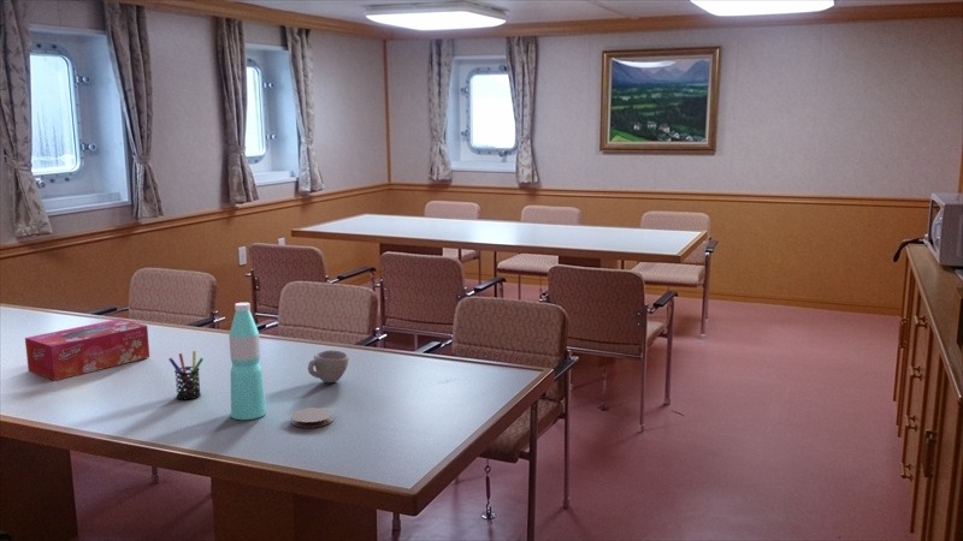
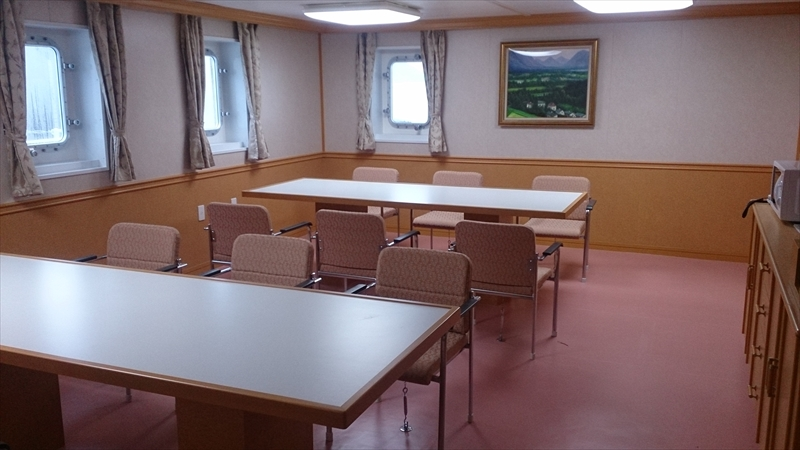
- cup (327, 368)
- coaster (312, 417)
- pen holder (189, 373)
- water bottle (244, 359)
- tissue box (89, 347)
